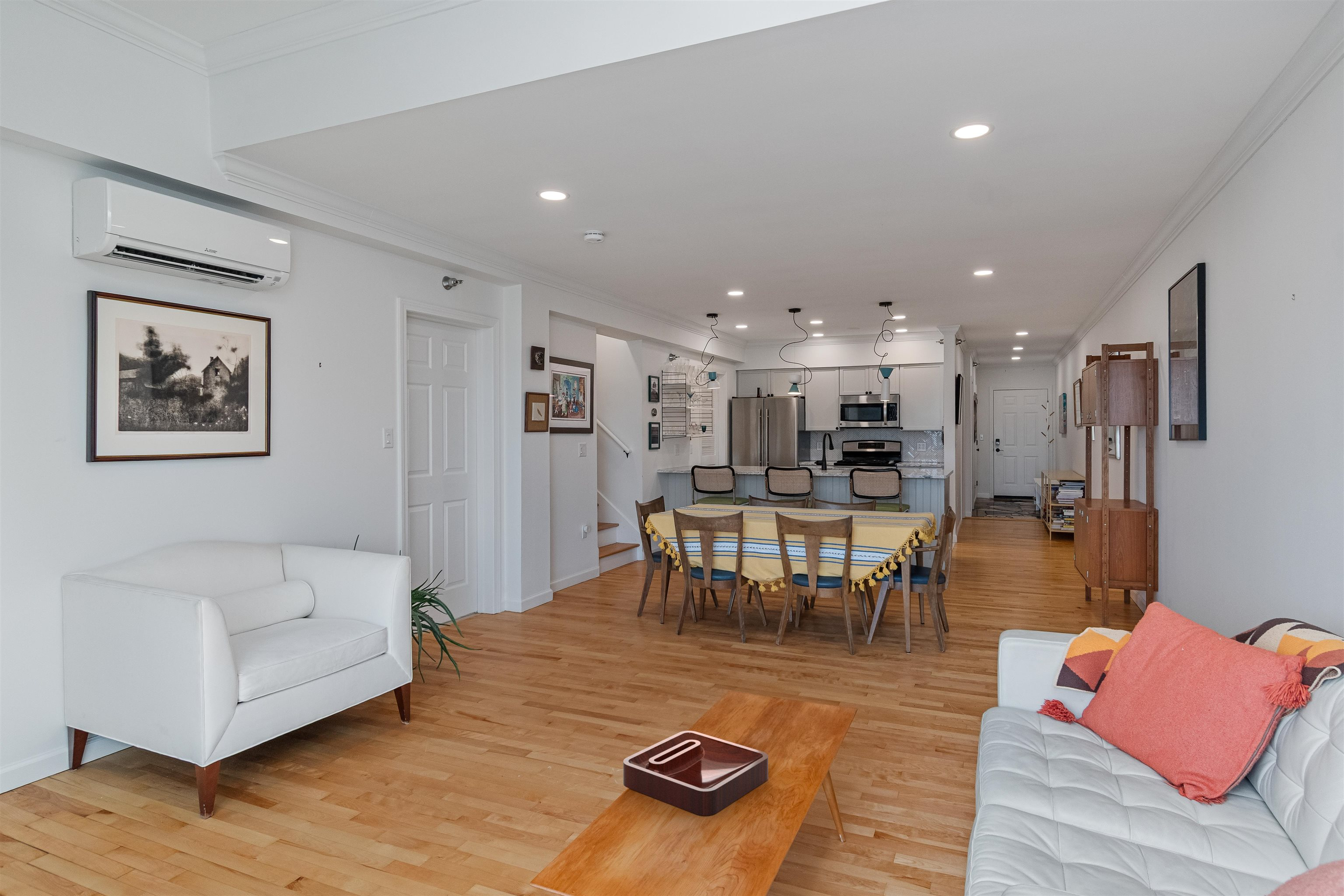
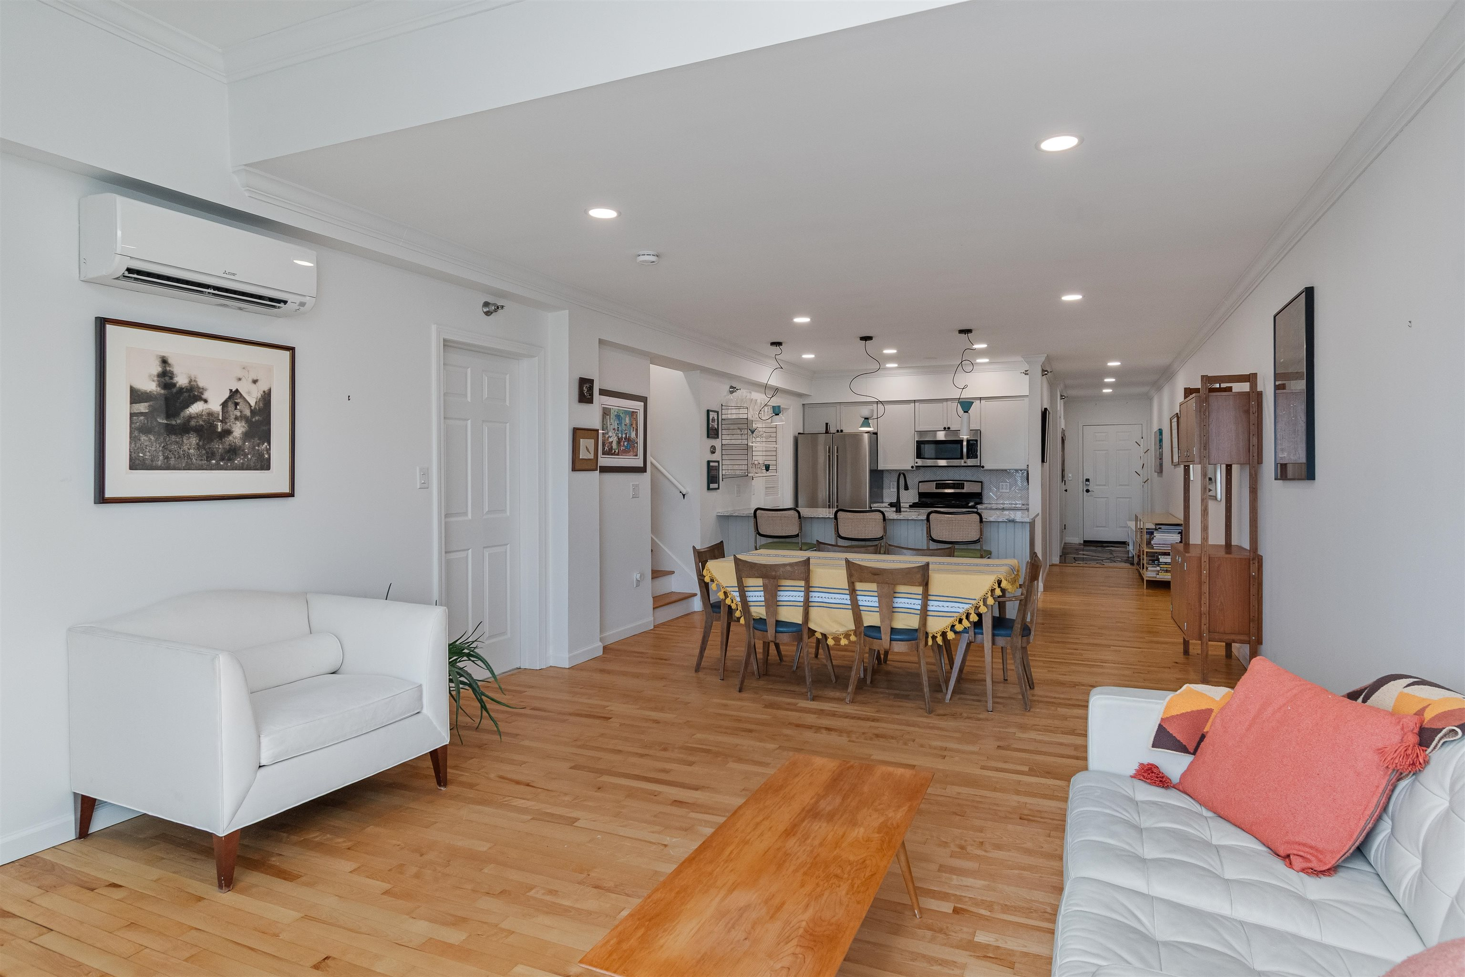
- decorative tray (696, 769)
